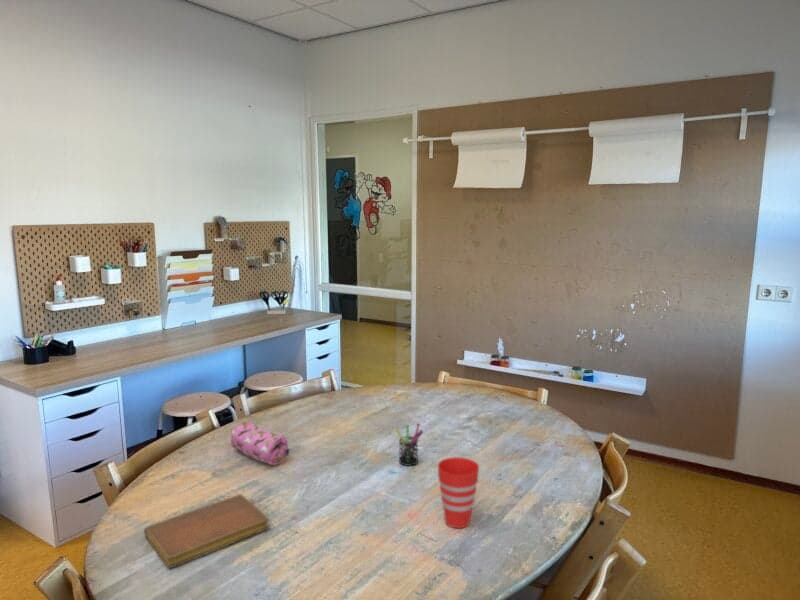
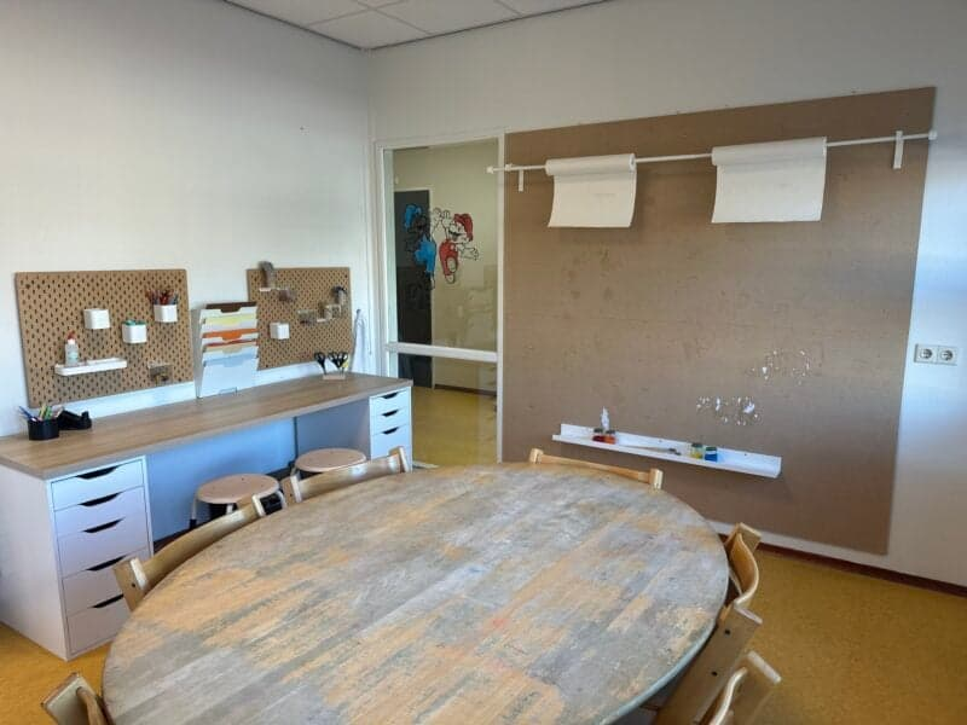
- cup (457, 493)
- pencil case (258, 442)
- pen holder (409, 441)
- notebook (208, 527)
